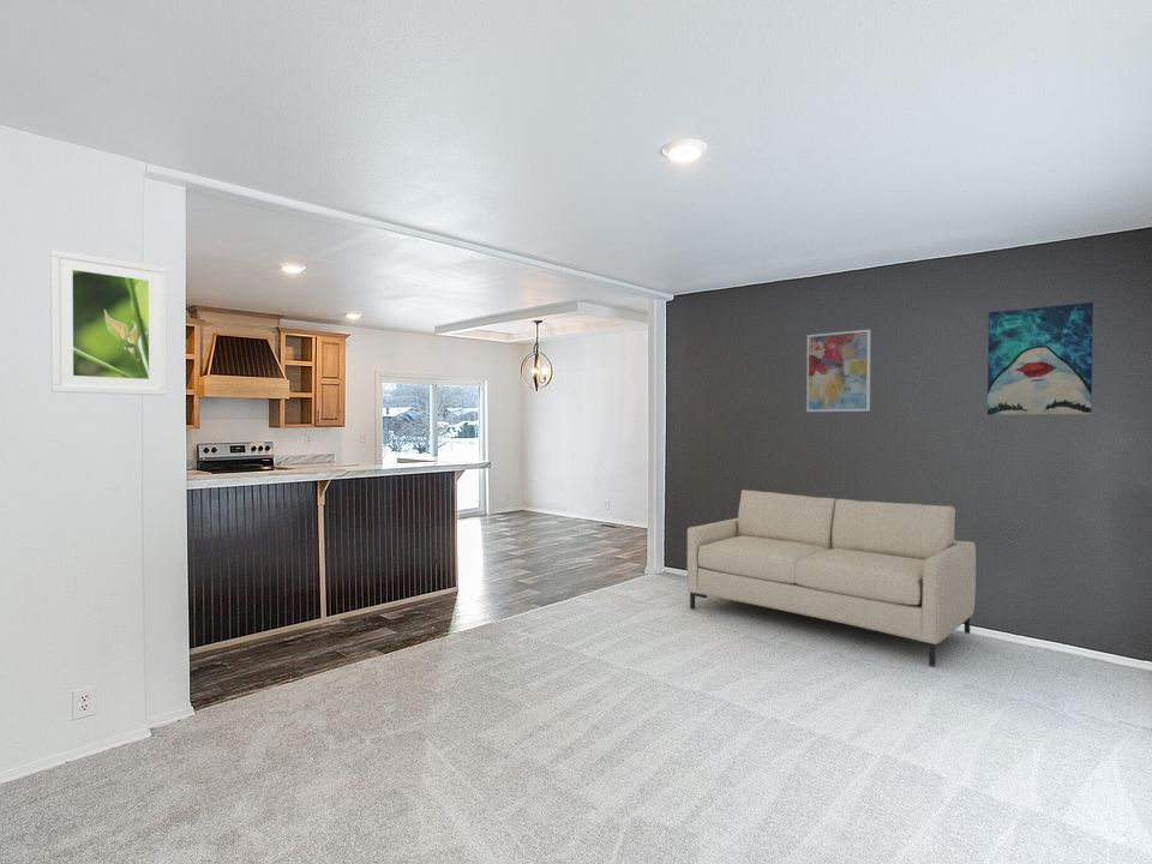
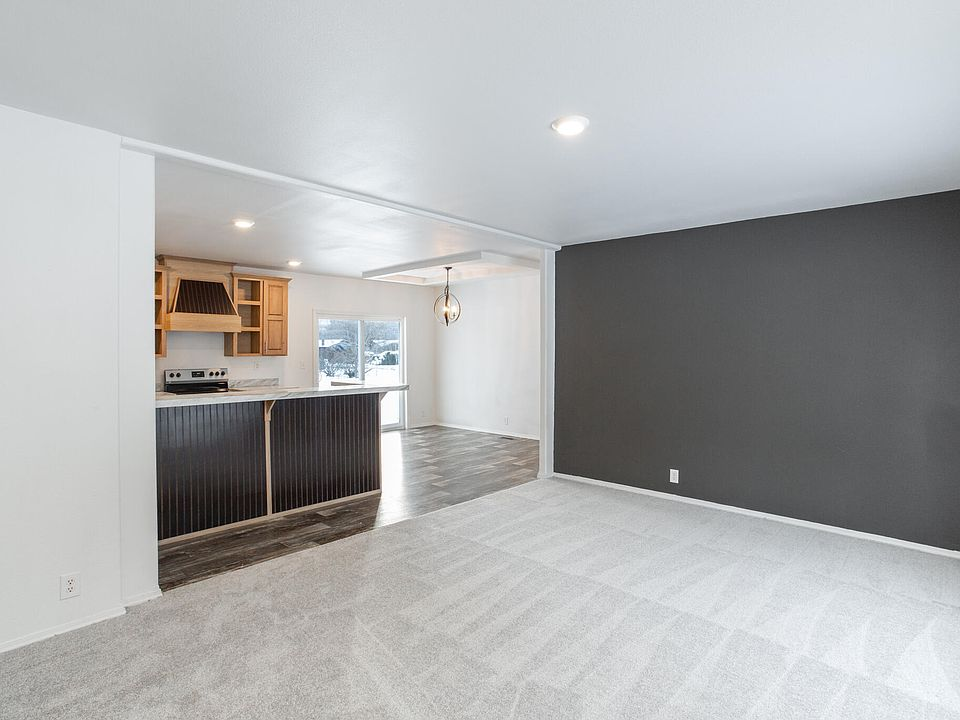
- wall art (1038, 361)
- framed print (112, 326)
- wall art (838, 372)
- sofa (821, 559)
